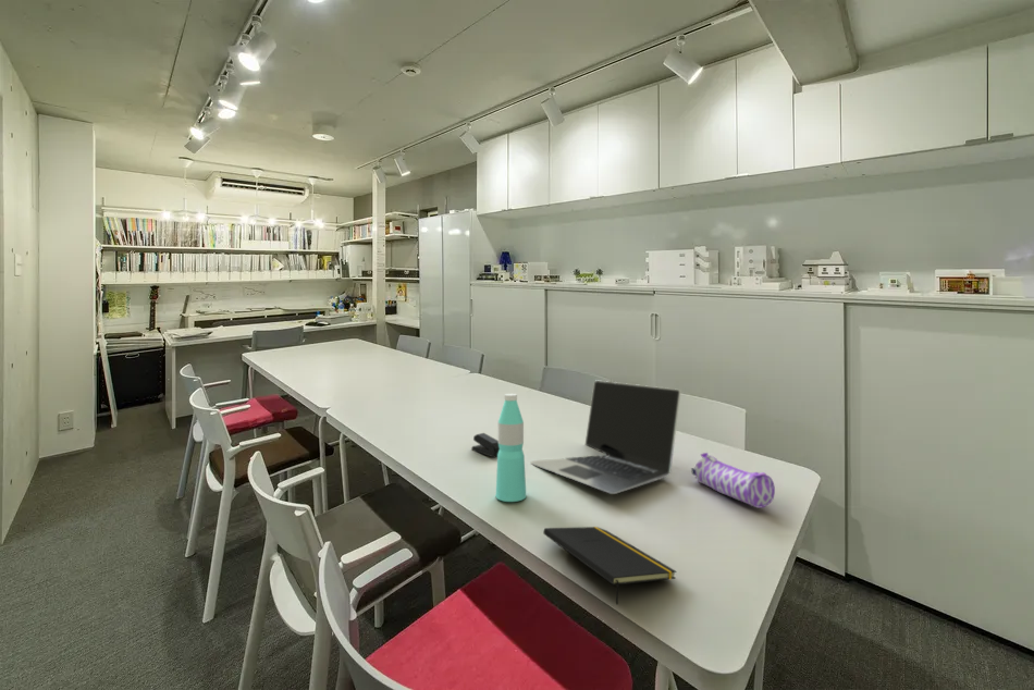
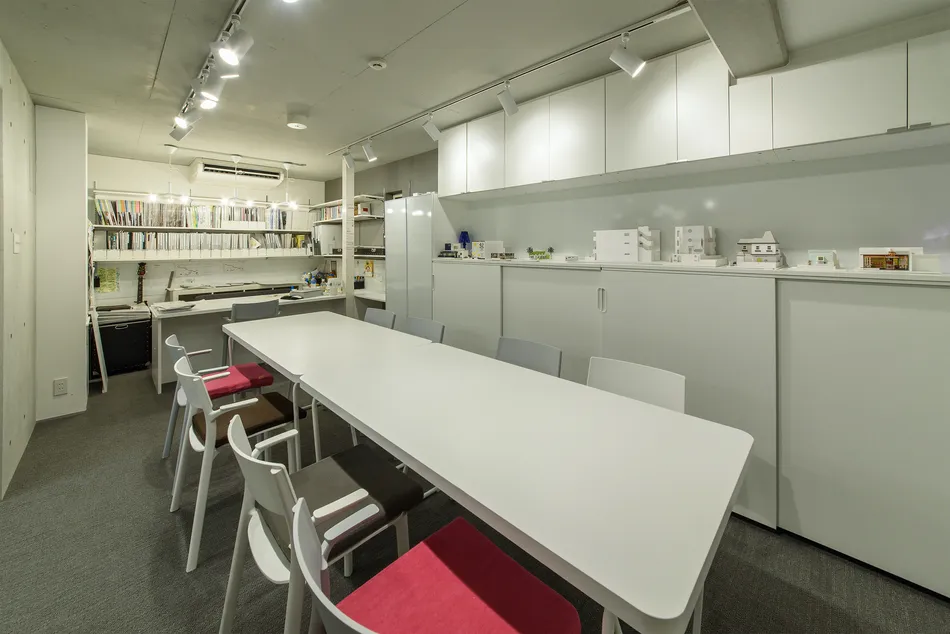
- water bottle (510, 445)
- laptop (602, 428)
- stapler (487, 444)
- pencil case (731, 478)
- notepad (605, 551)
